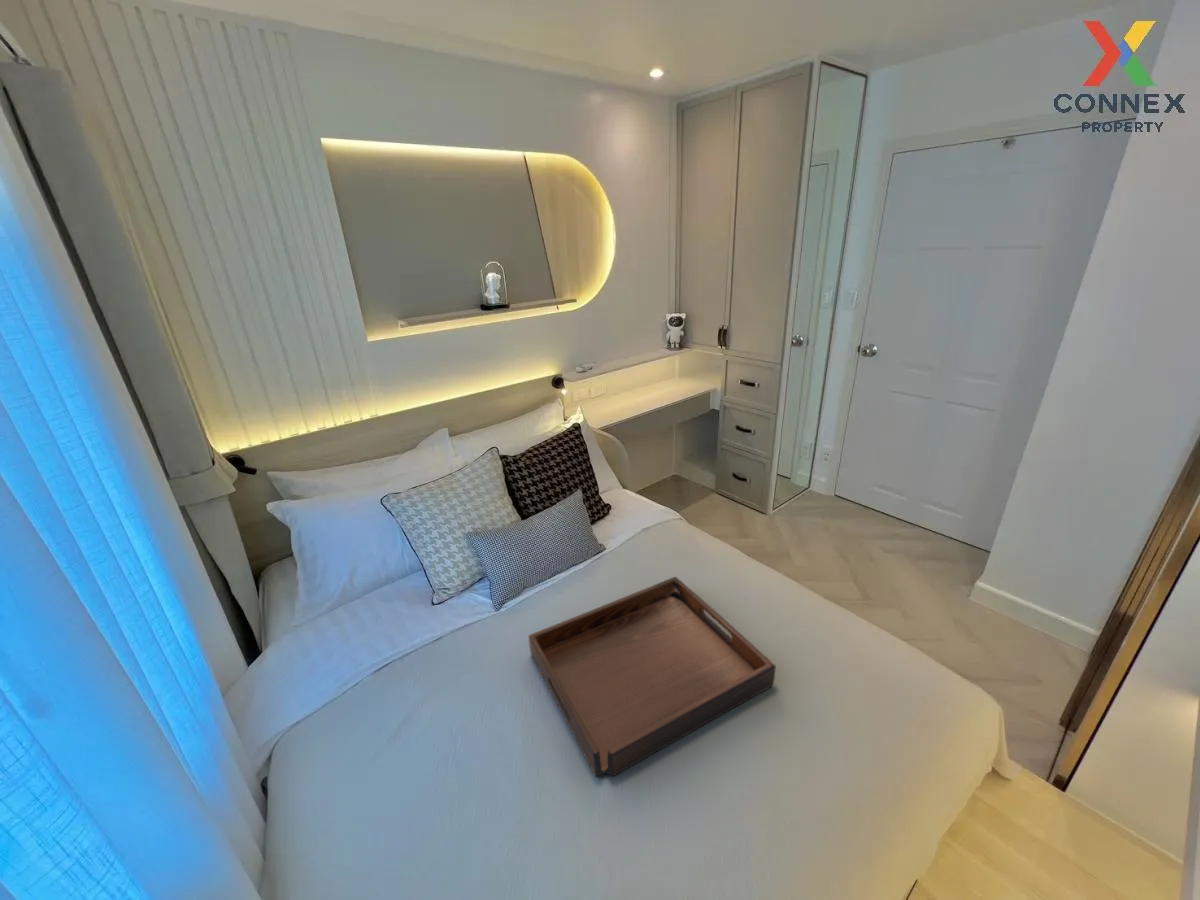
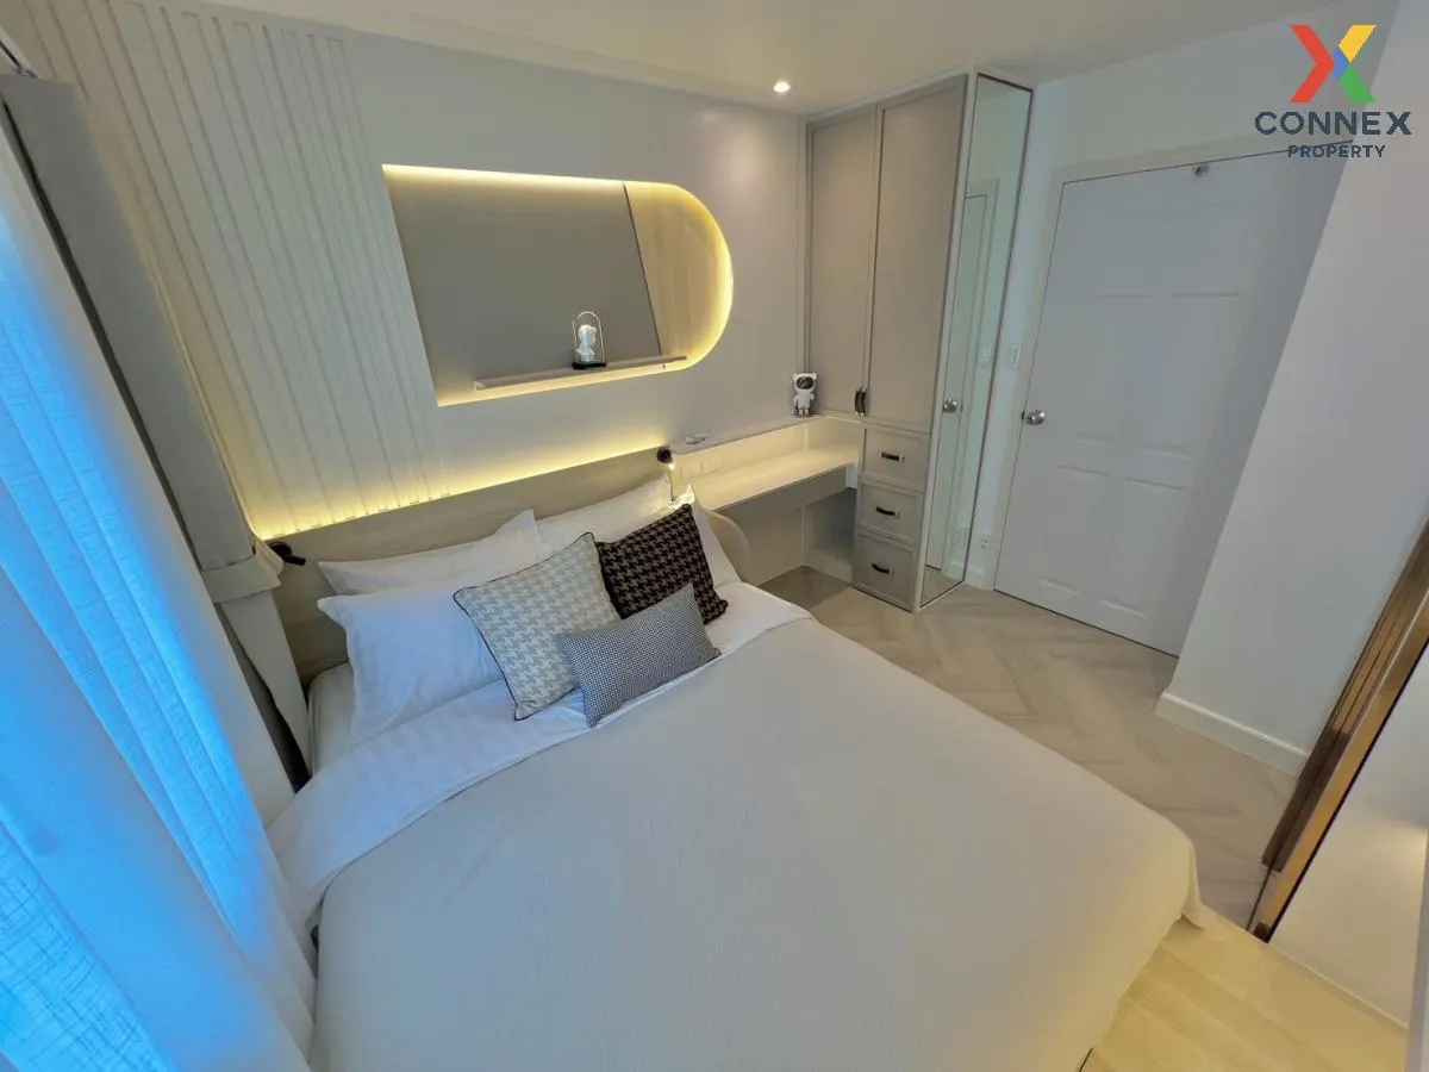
- serving tray (645, 658)
